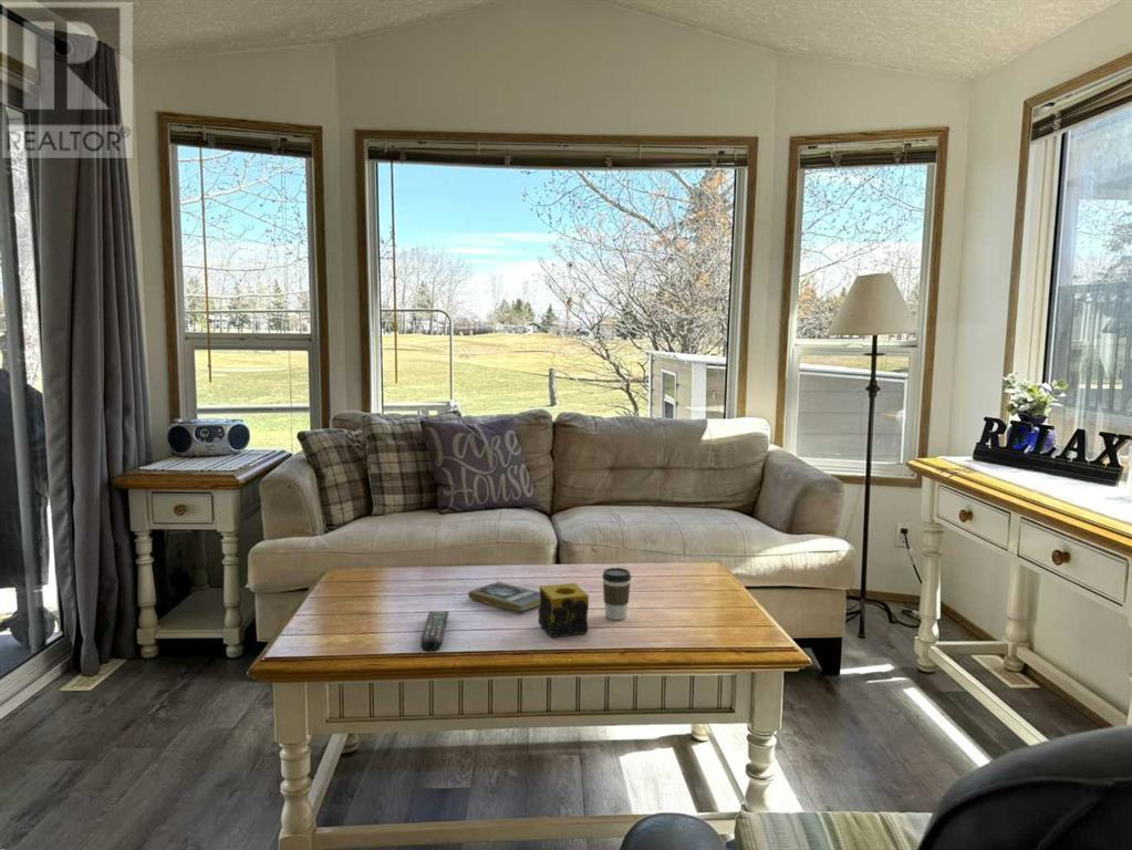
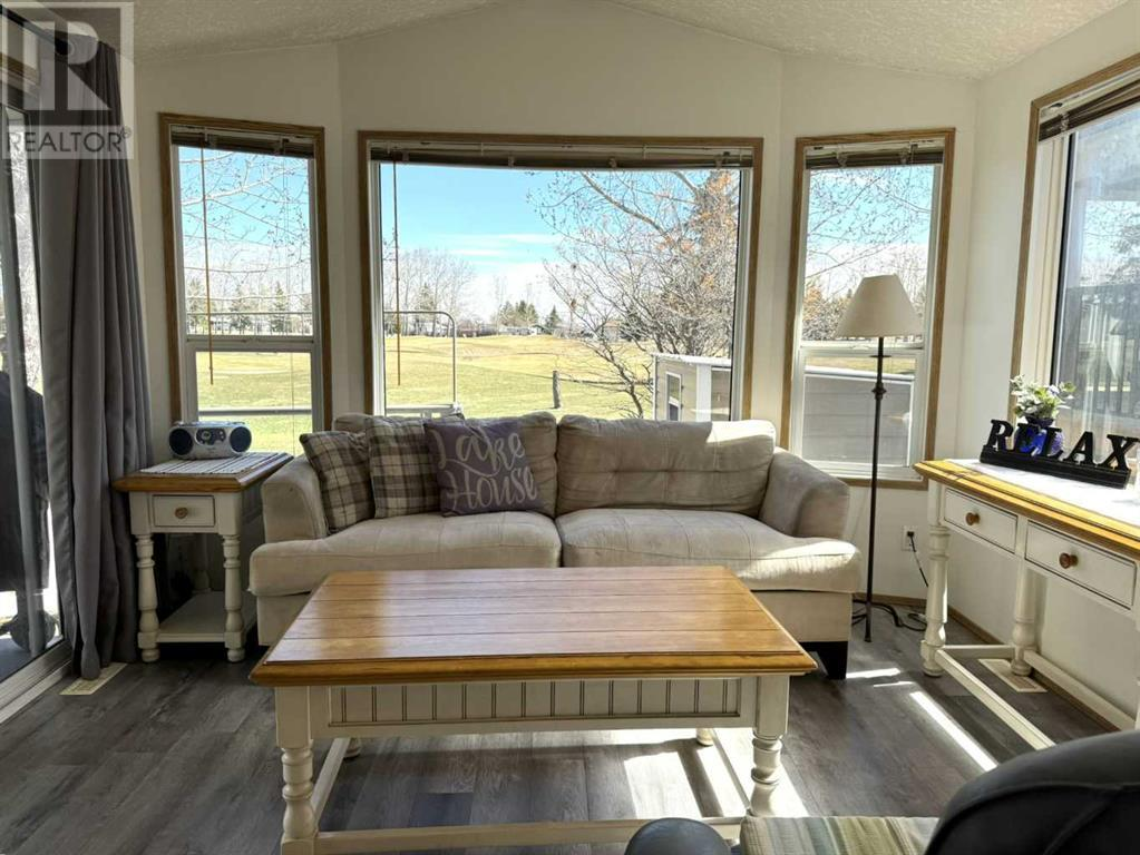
- book (509, 595)
- coffee cup (615, 593)
- candle (562, 609)
- remote control (435, 628)
